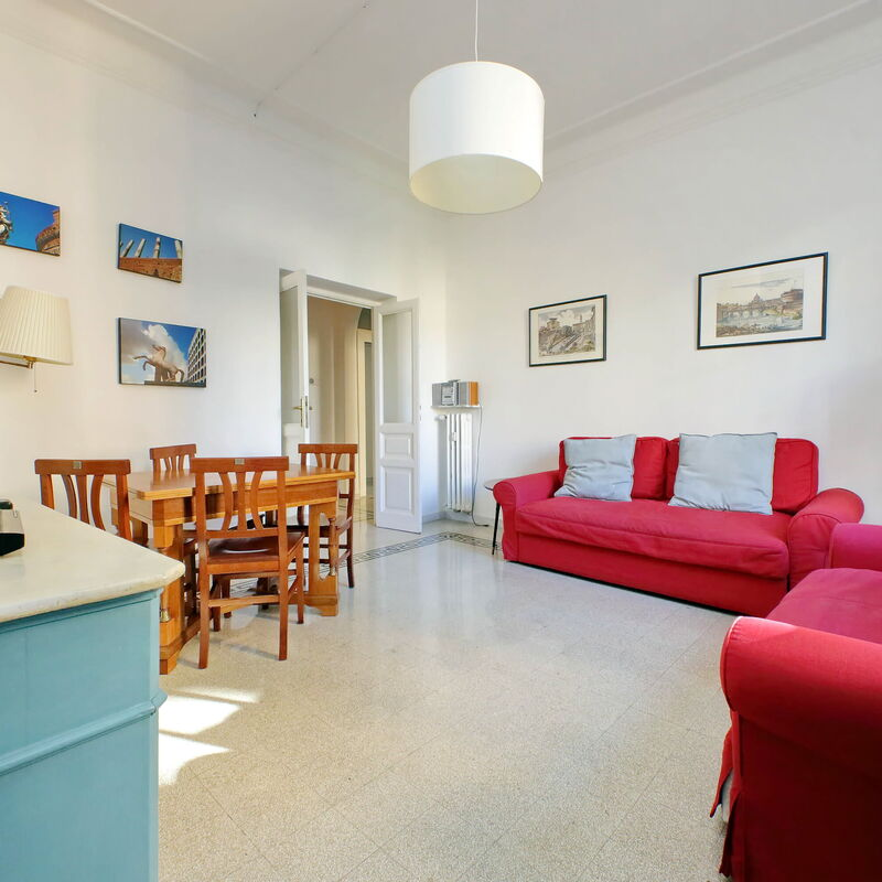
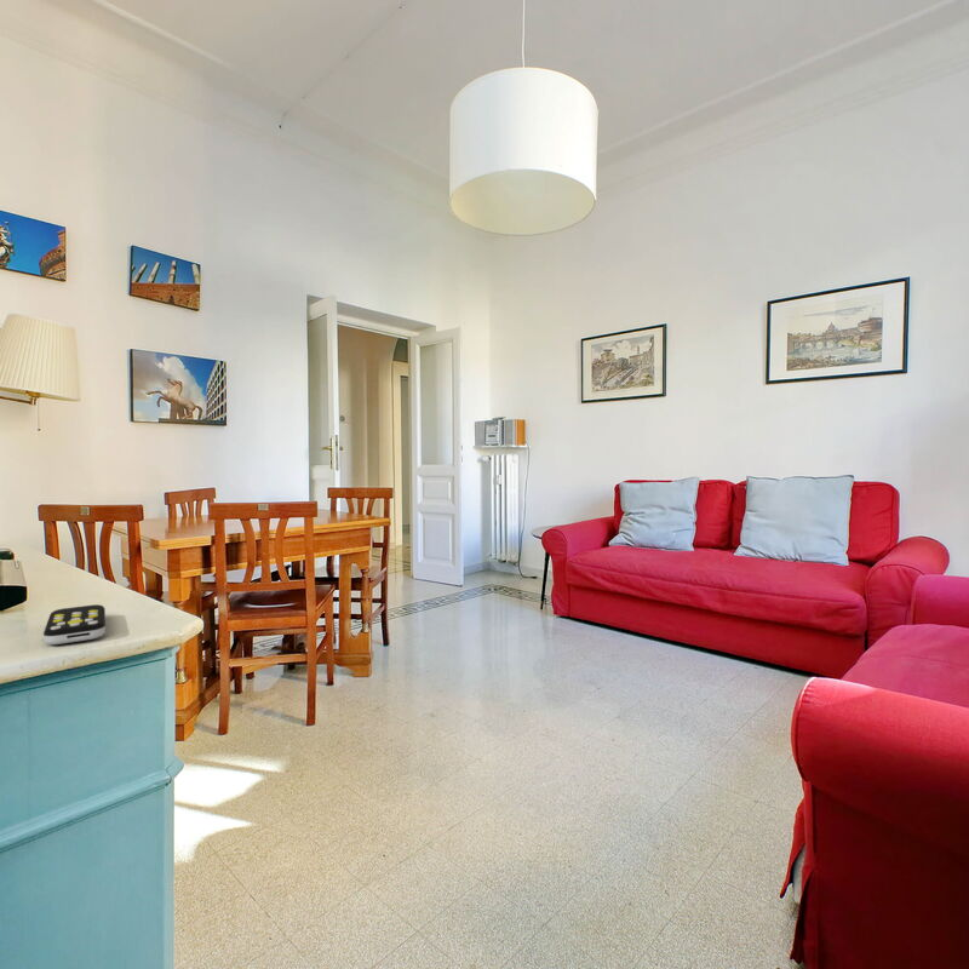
+ remote control (76, 623)
